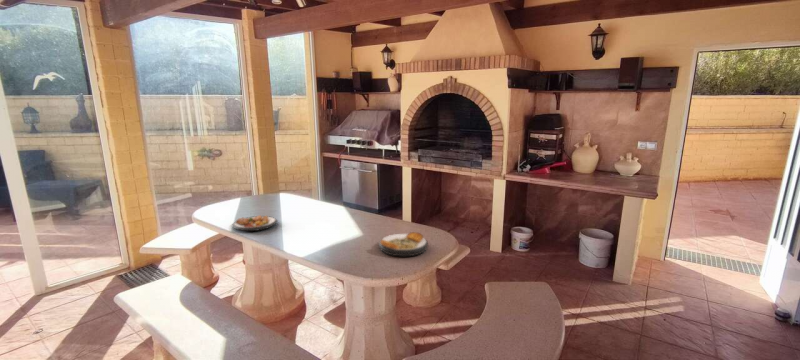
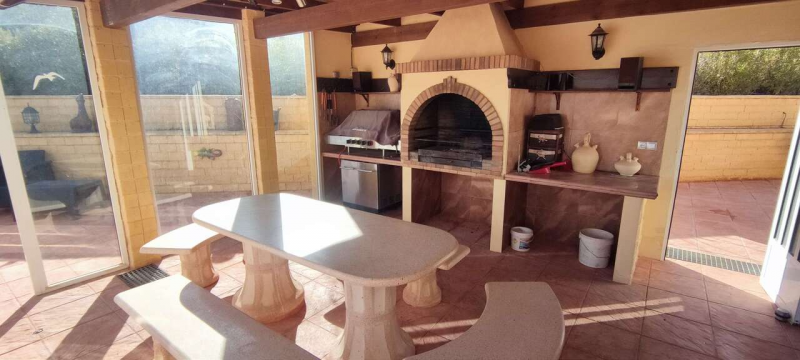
- plate (255, 221)
- plate (403, 242)
